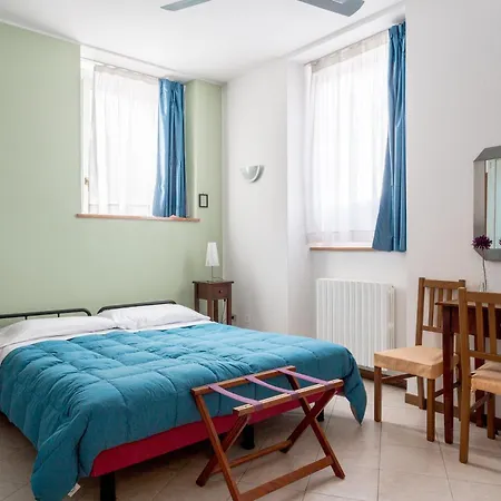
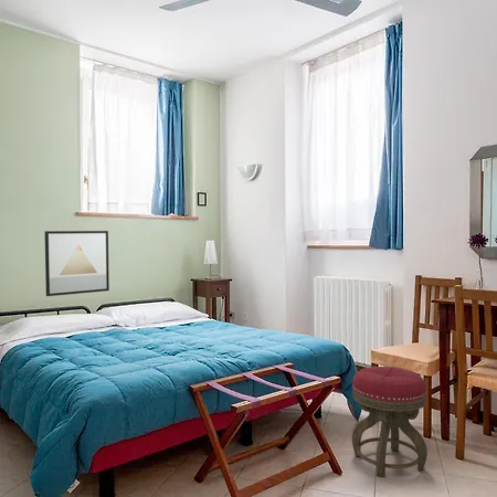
+ wall art (77, 262)
+ stool (388, 417)
